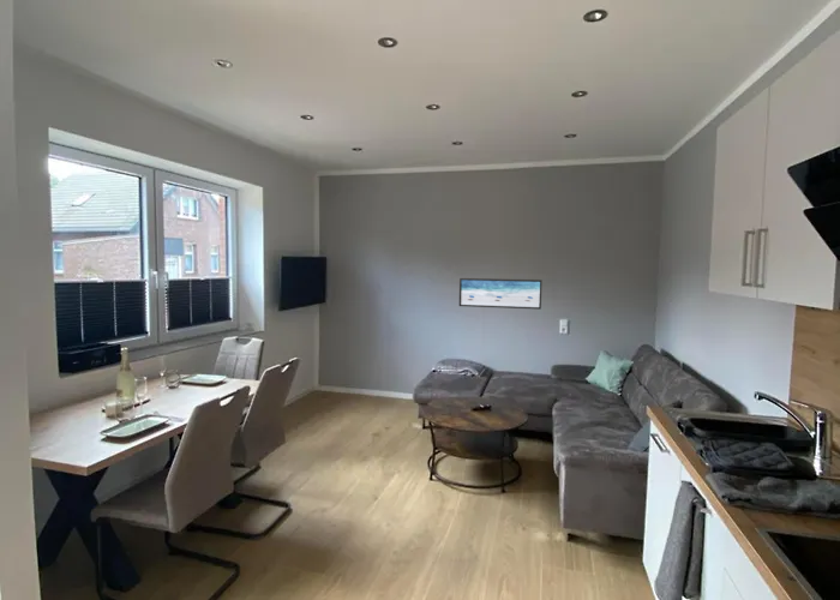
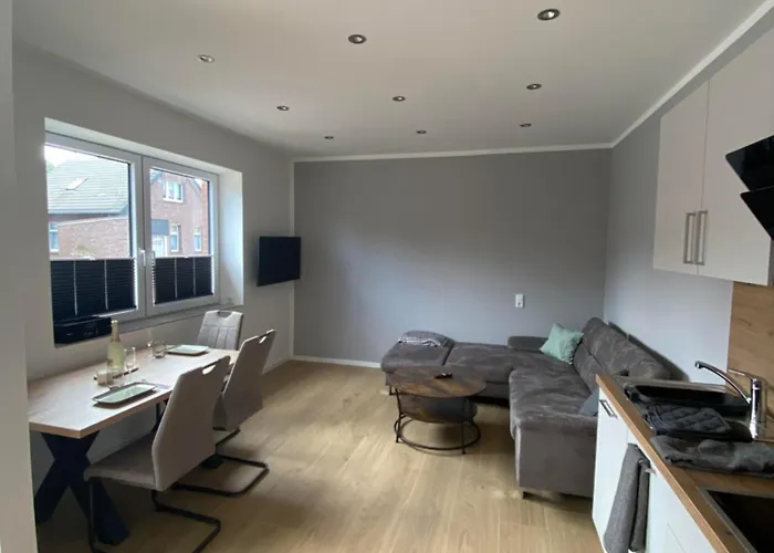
- wall art (499, 293)
